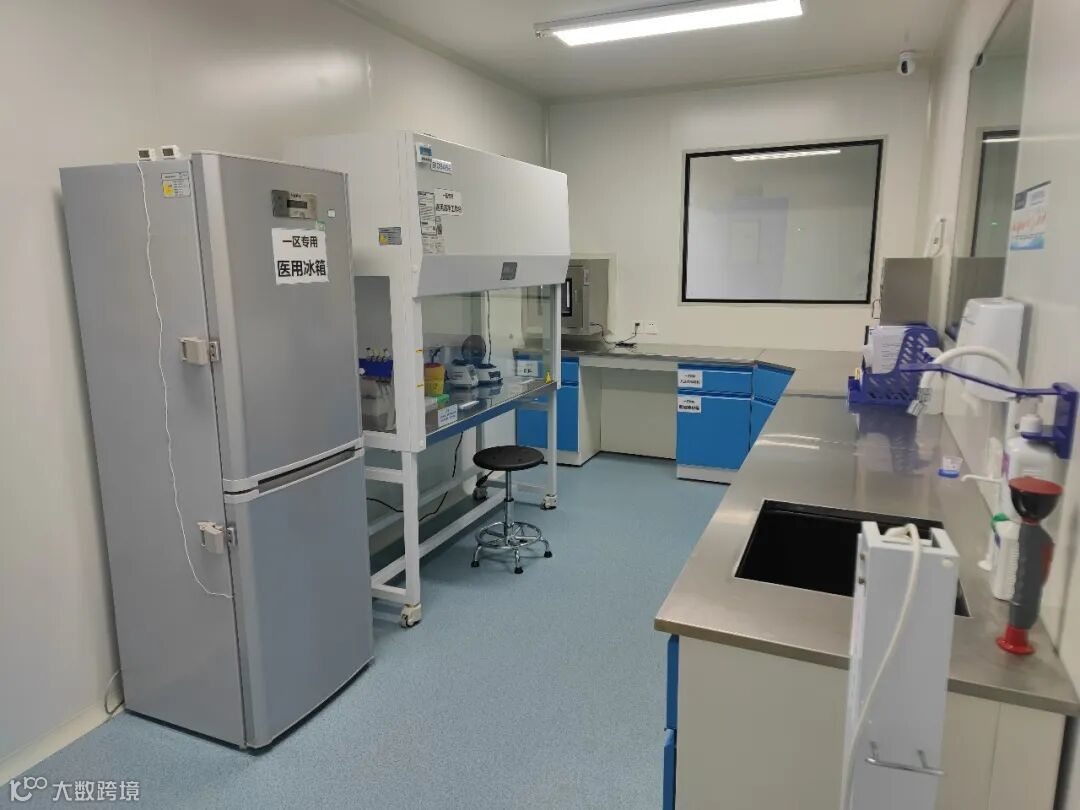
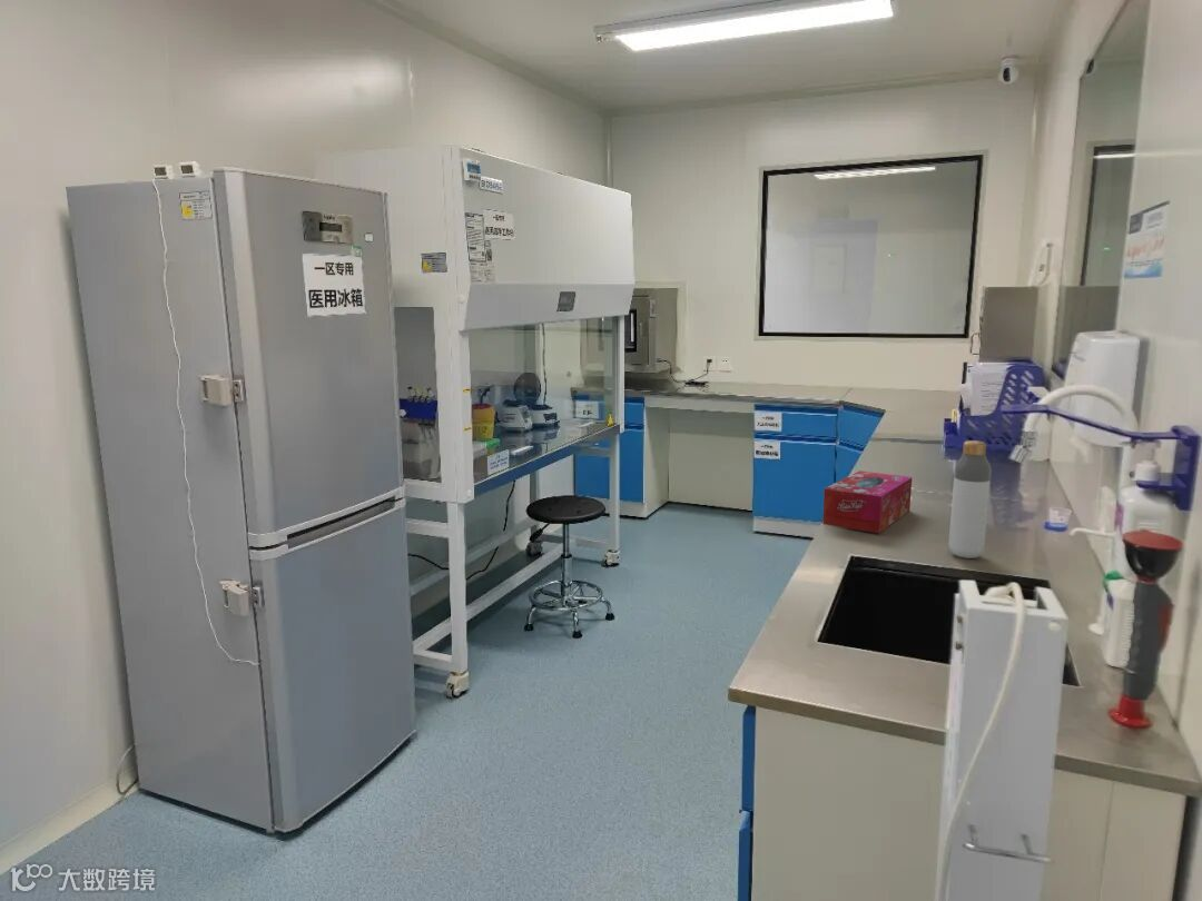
+ tissue box (868, 499)
+ bottle (969, 498)
